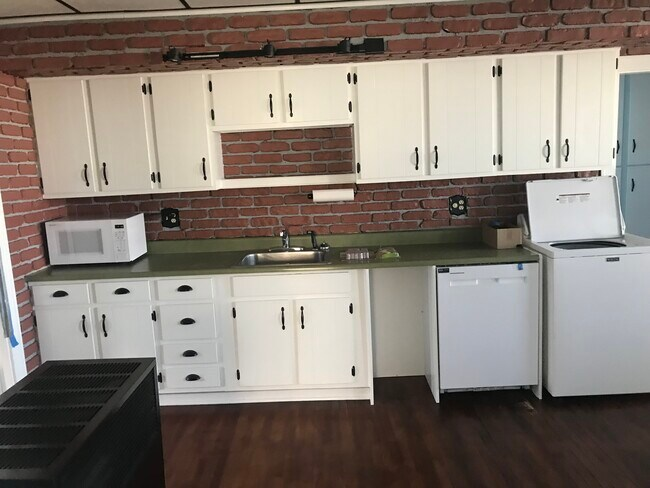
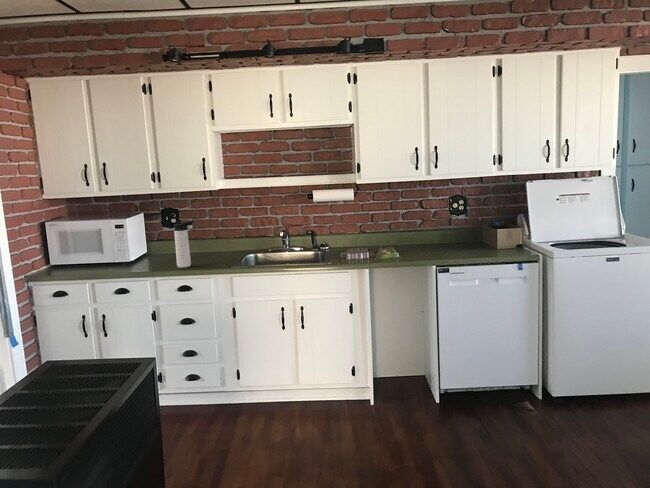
+ thermos bottle (185, 244)
